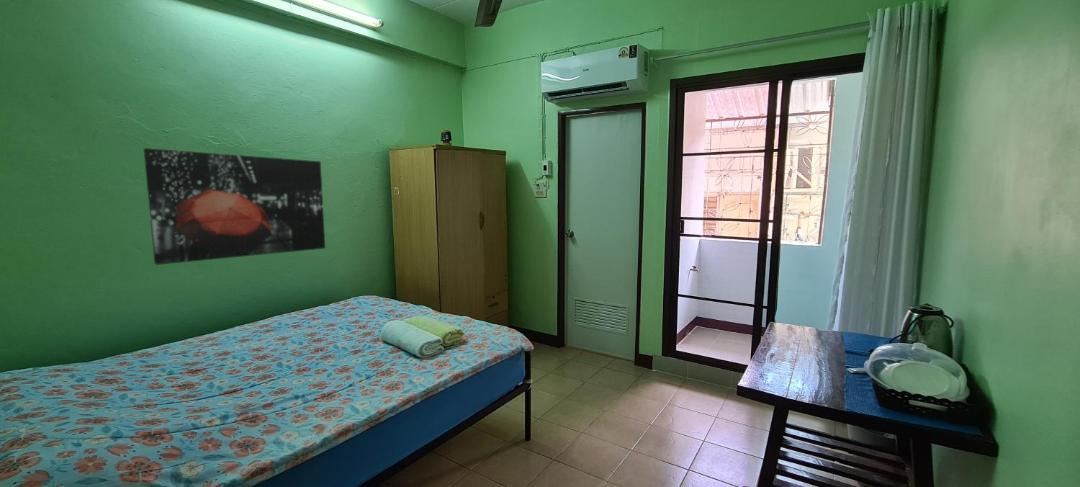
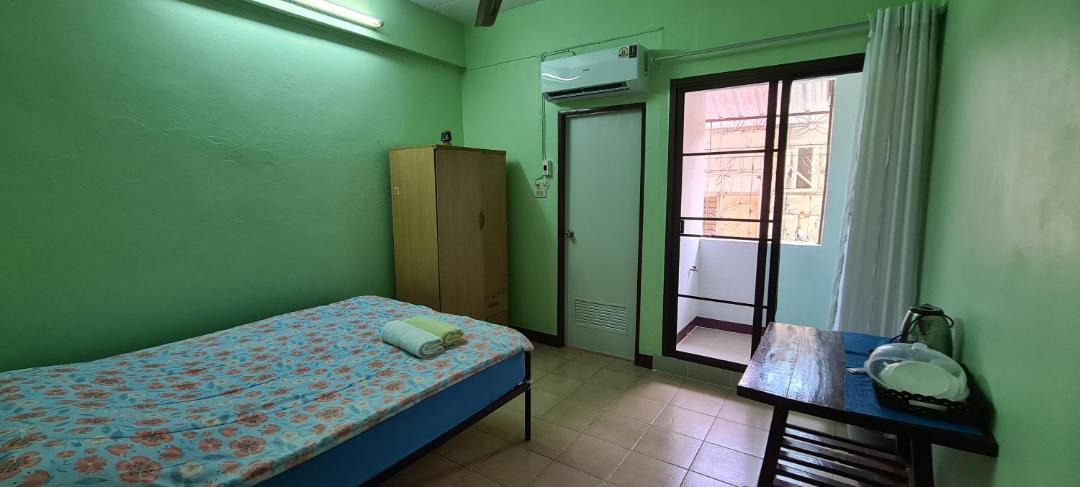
- wall art (248, 206)
